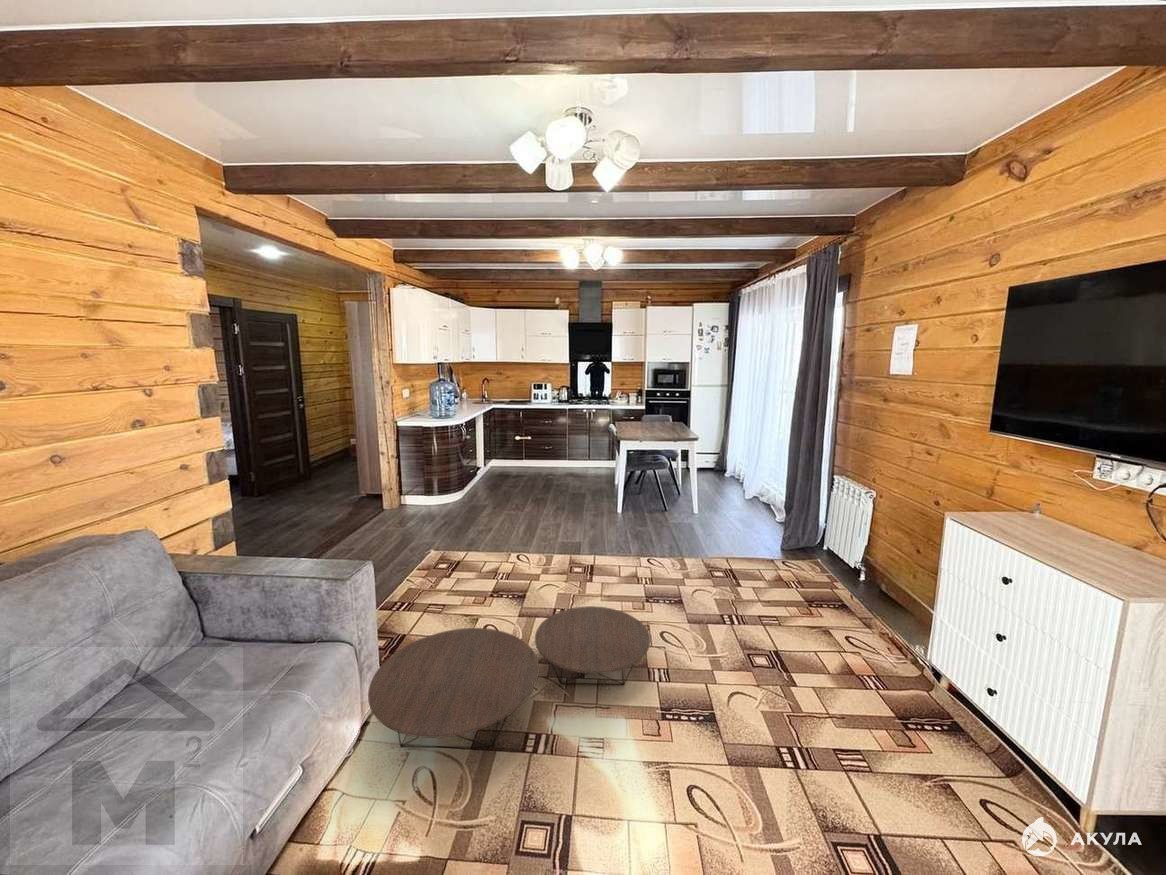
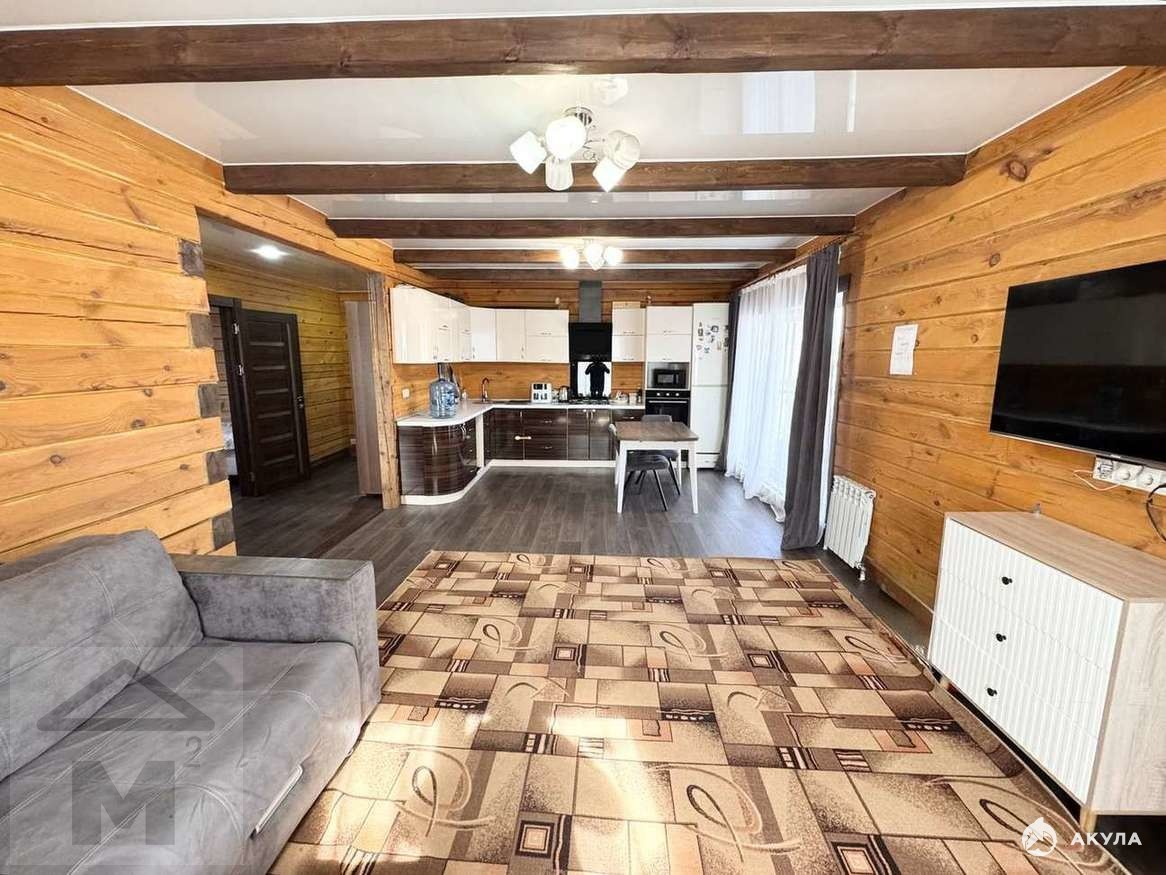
- coffee table (523, 672)
